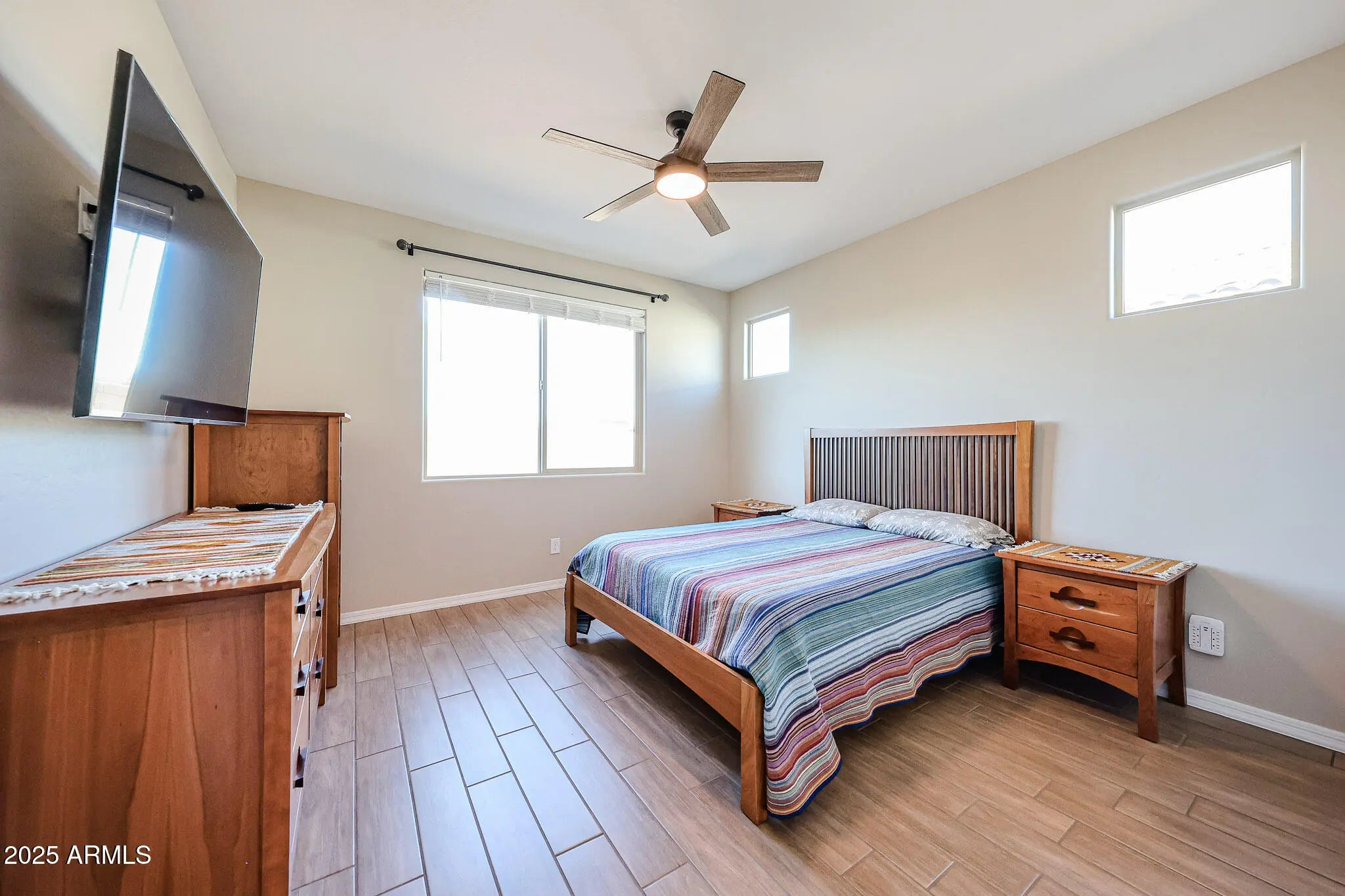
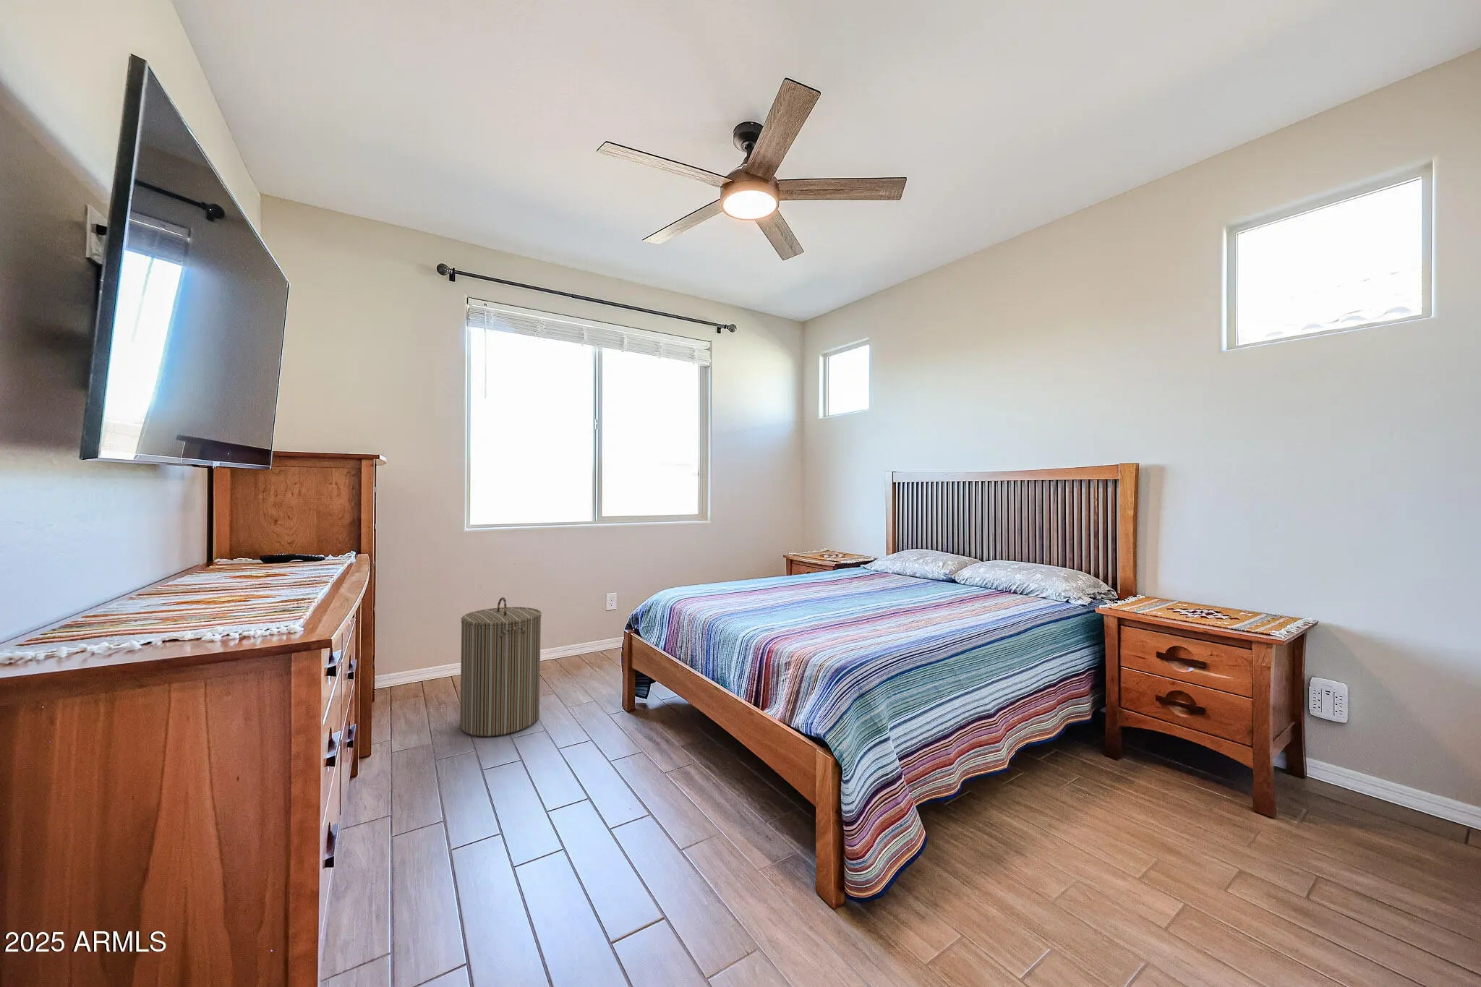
+ laundry hamper (501, 659)
